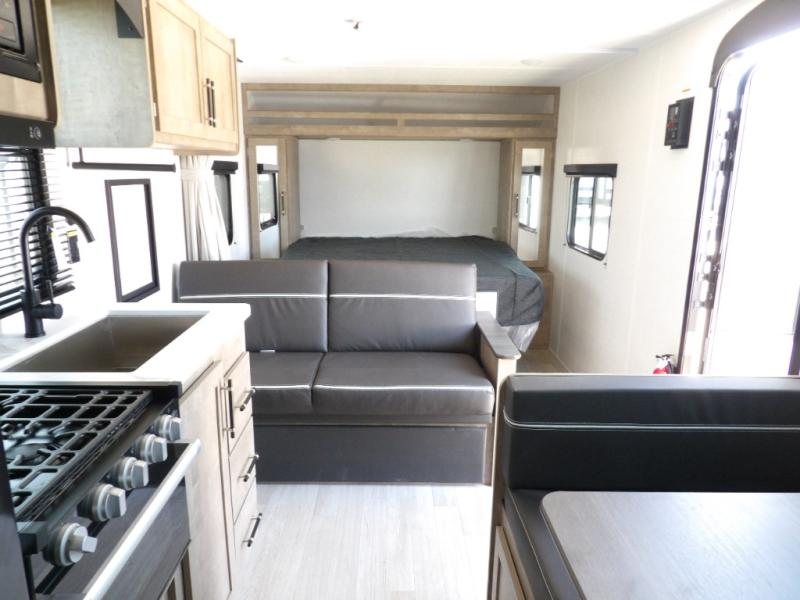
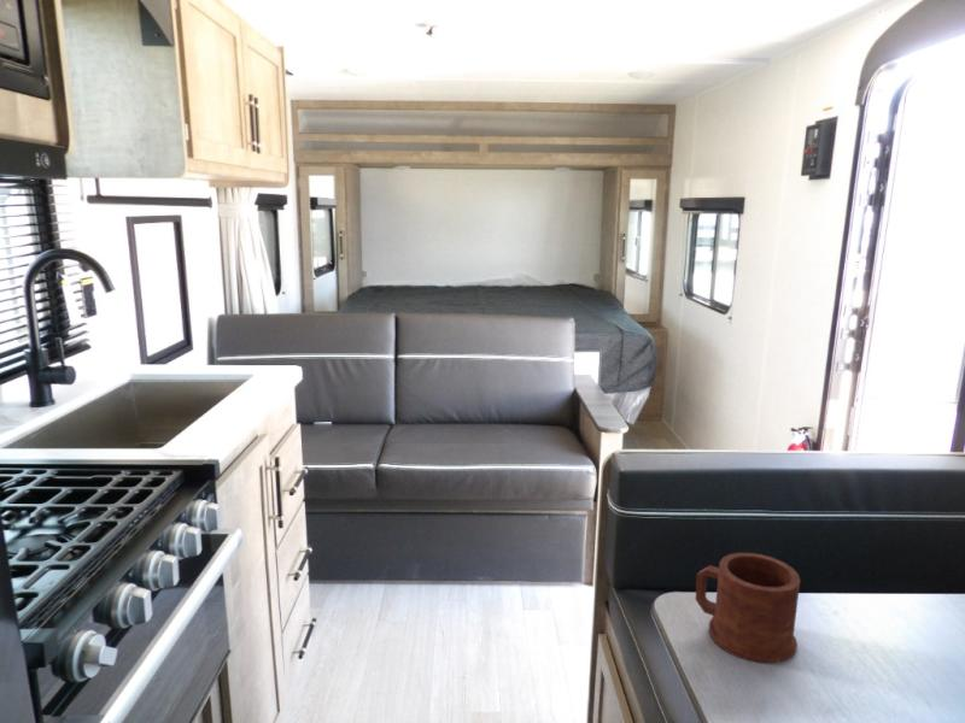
+ mug (747, 601)
